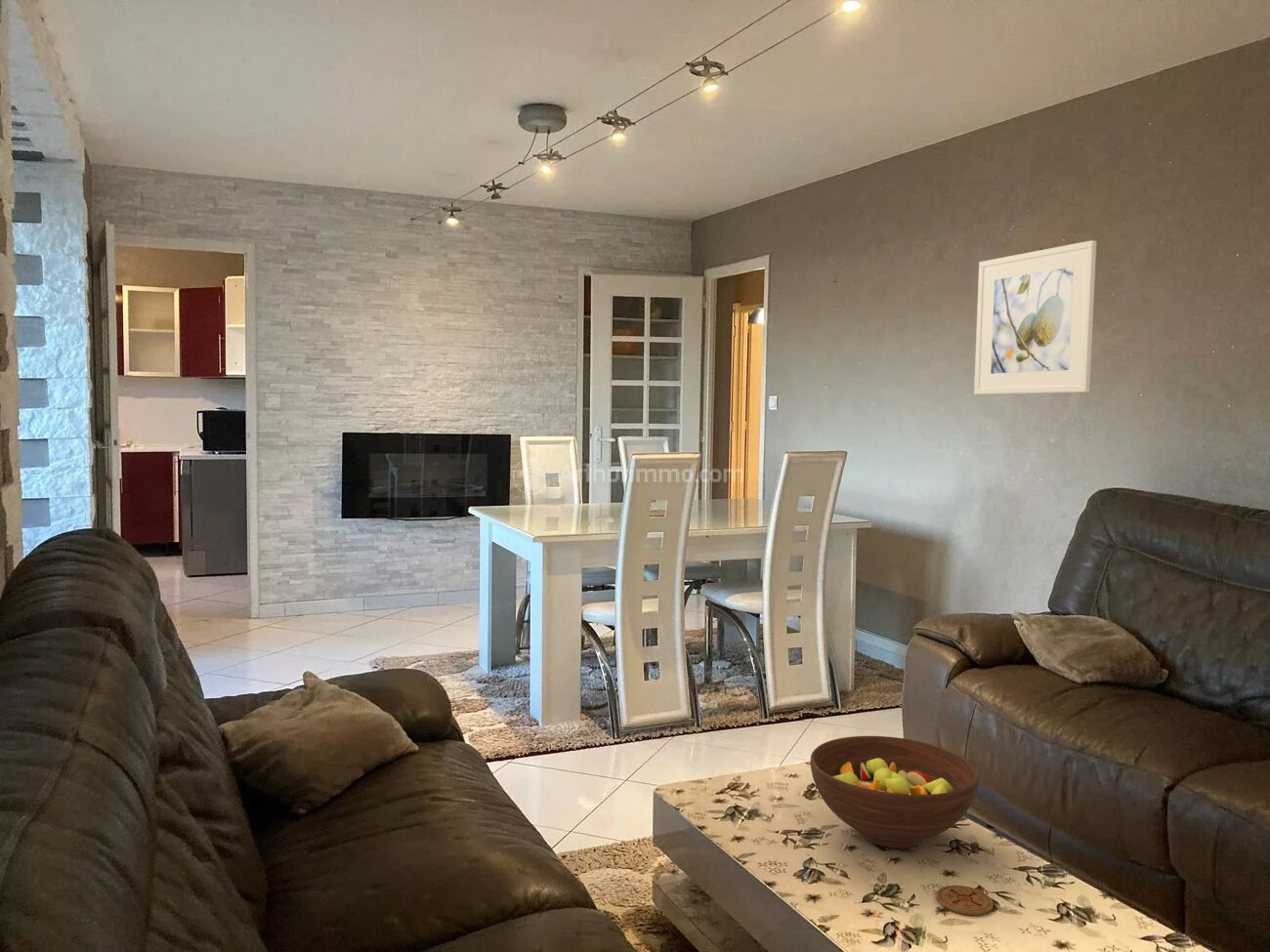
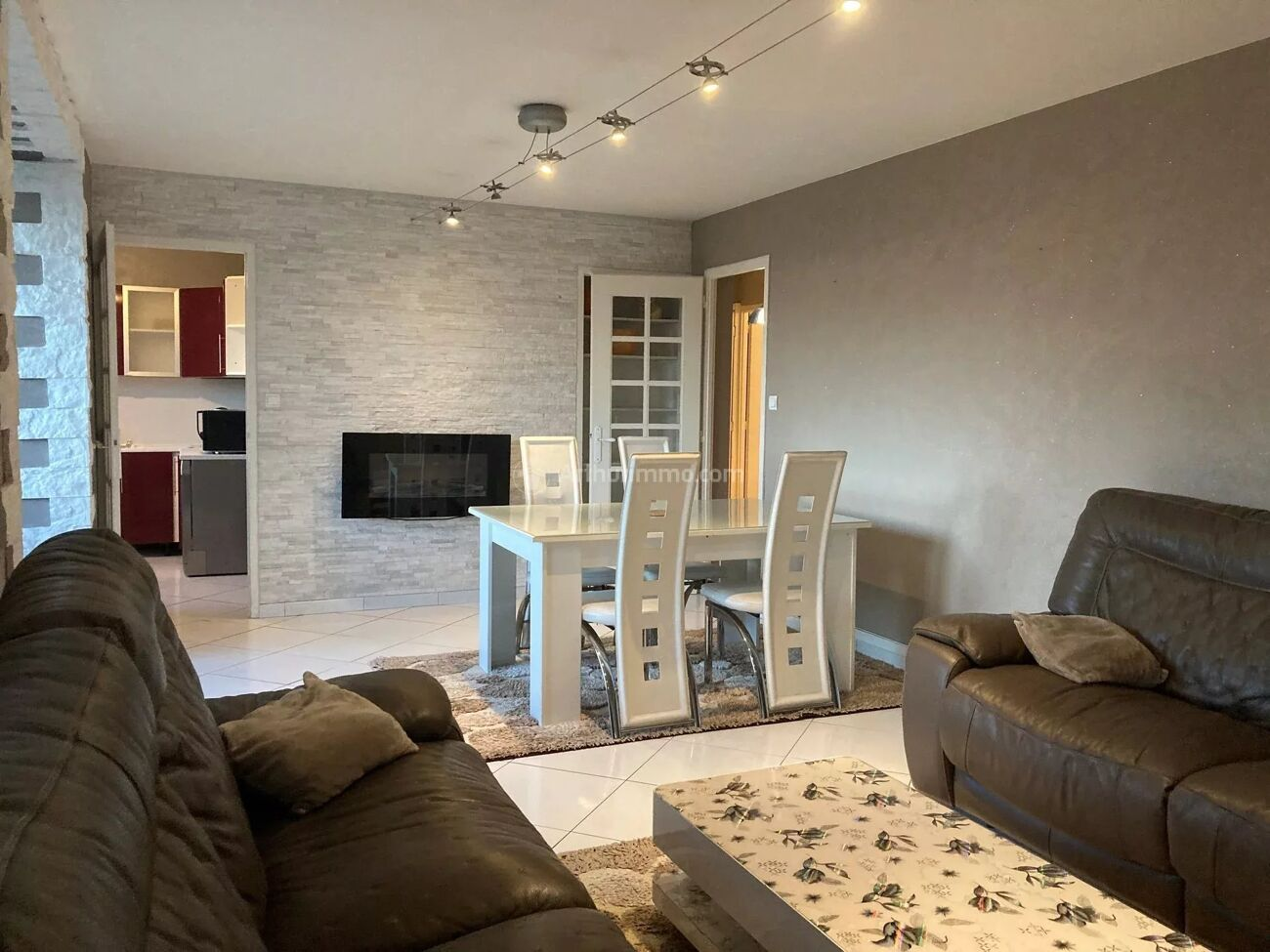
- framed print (1031, 322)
- fruit bowl (891, 799)
- coaster (964, 899)
